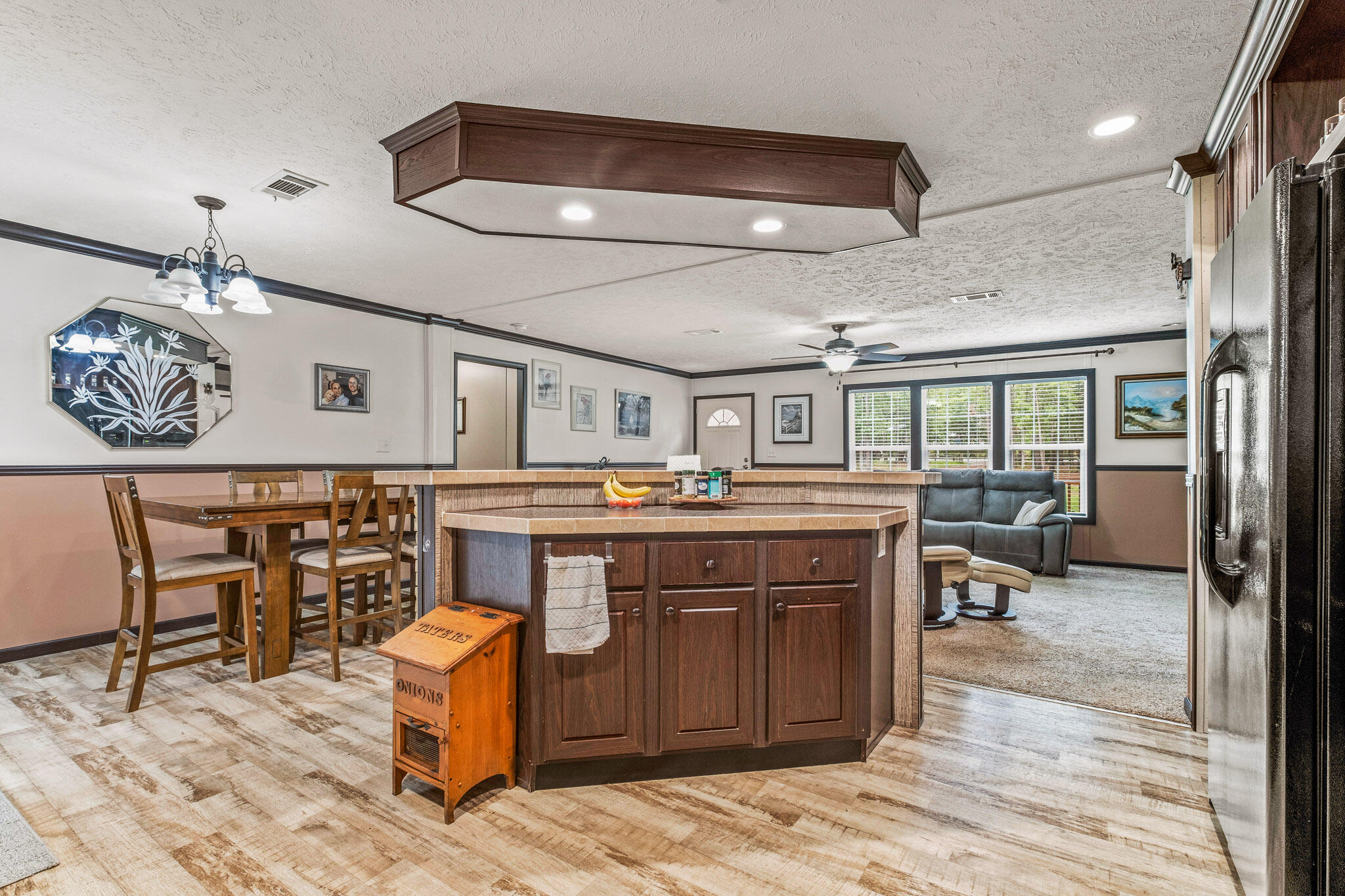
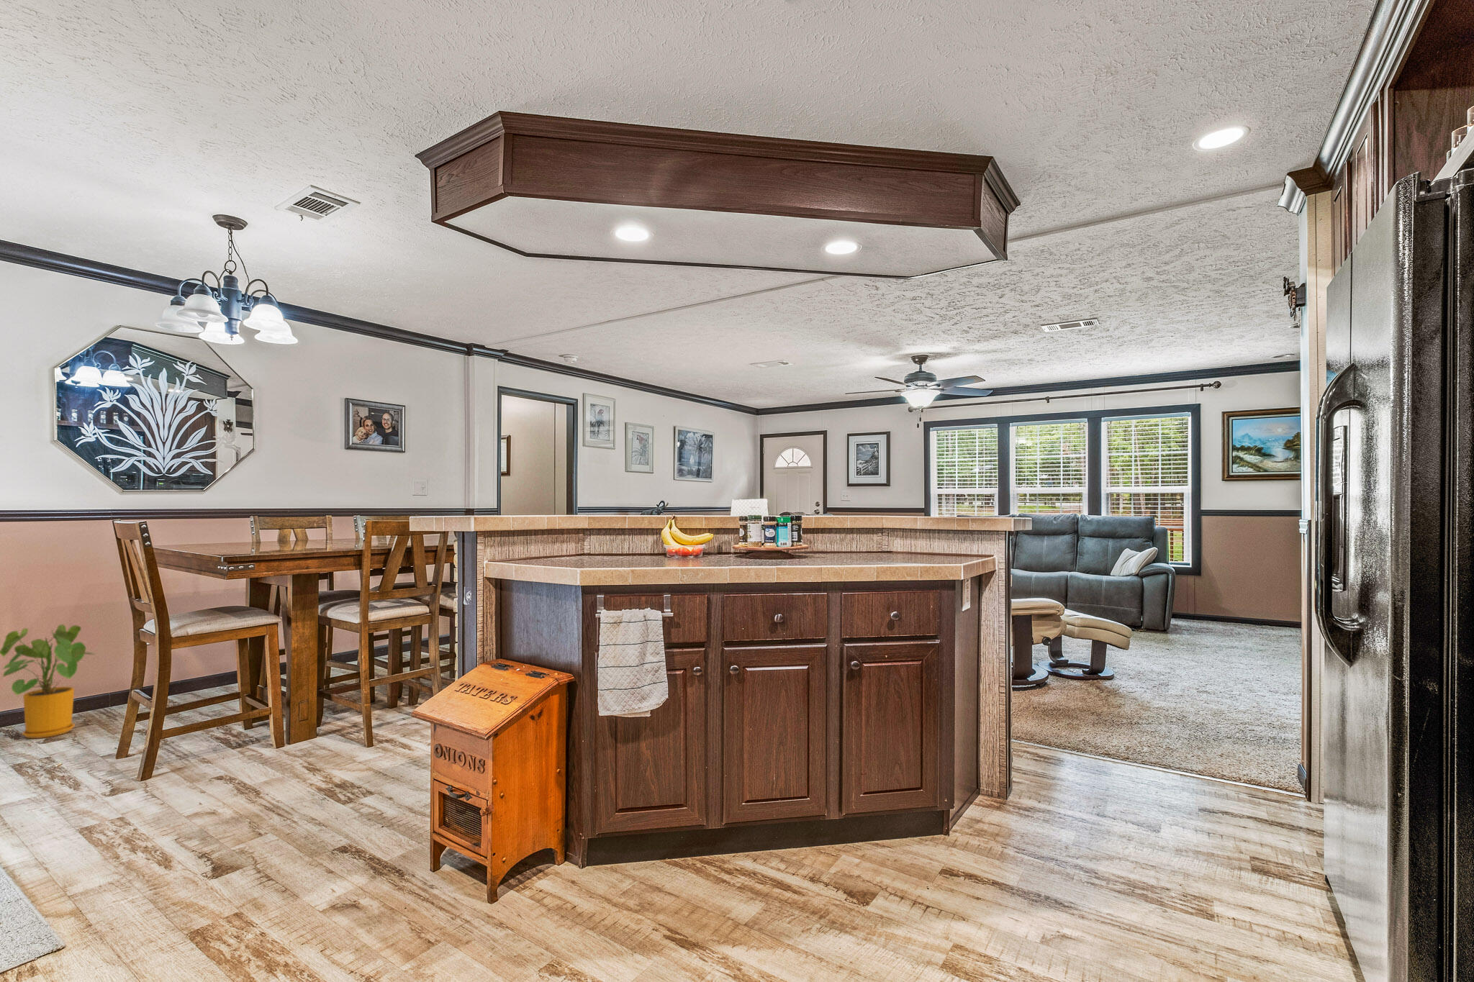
+ house plant (44, 682)
